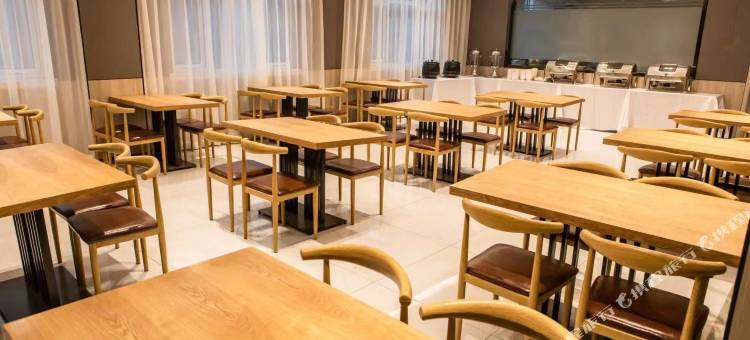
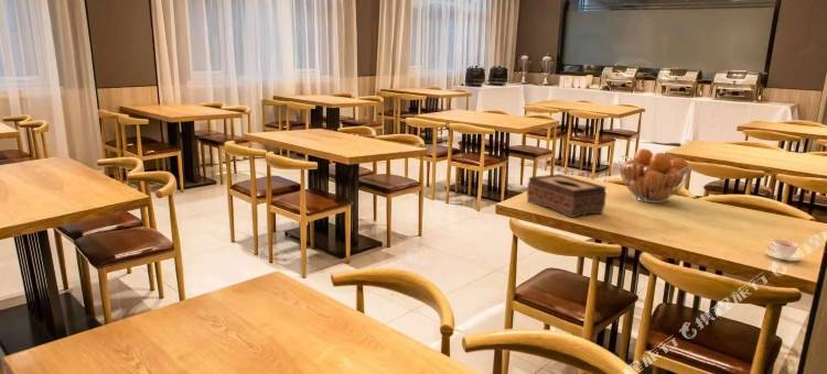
+ tissue box (565, 194)
+ teacup (783, 250)
+ fruit basket (653, 175)
